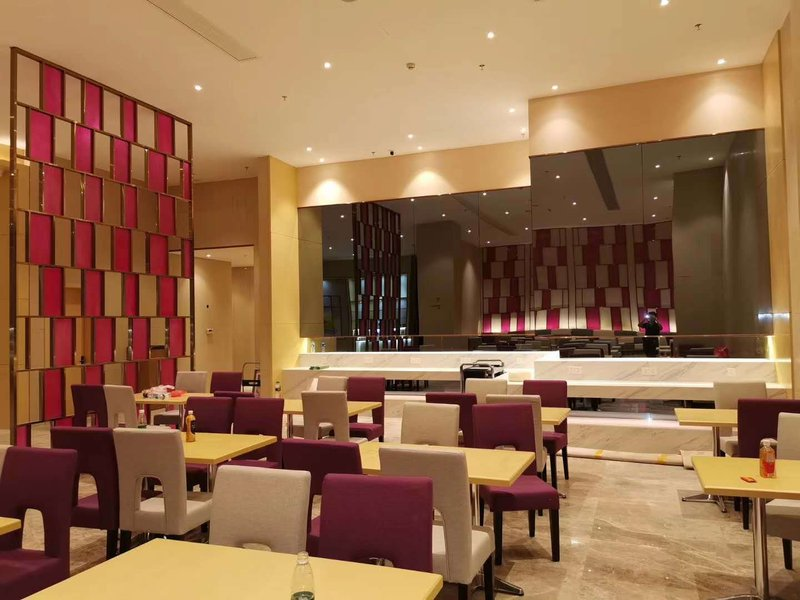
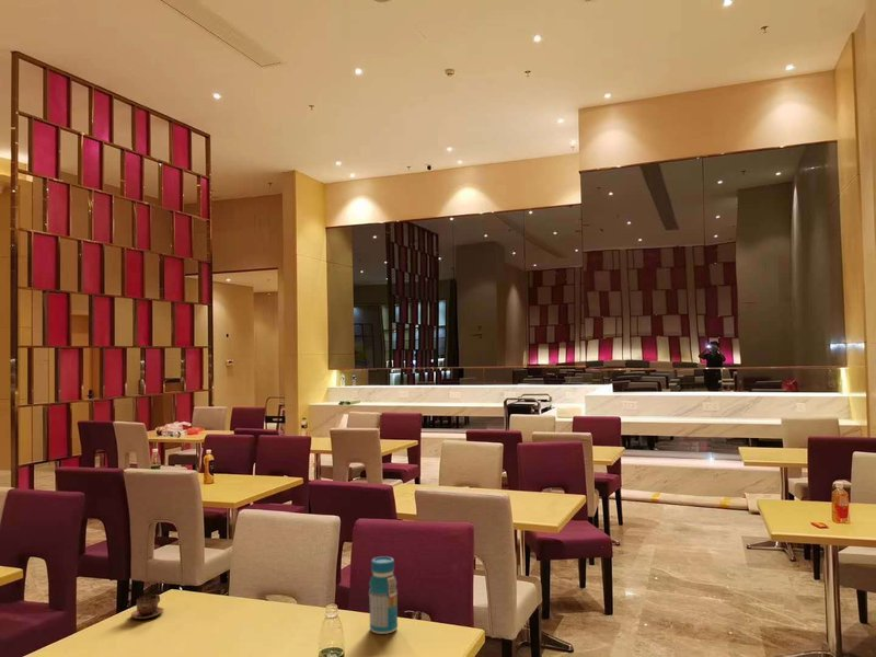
+ cup (148, 606)
+ beverage bottle (383, 593)
